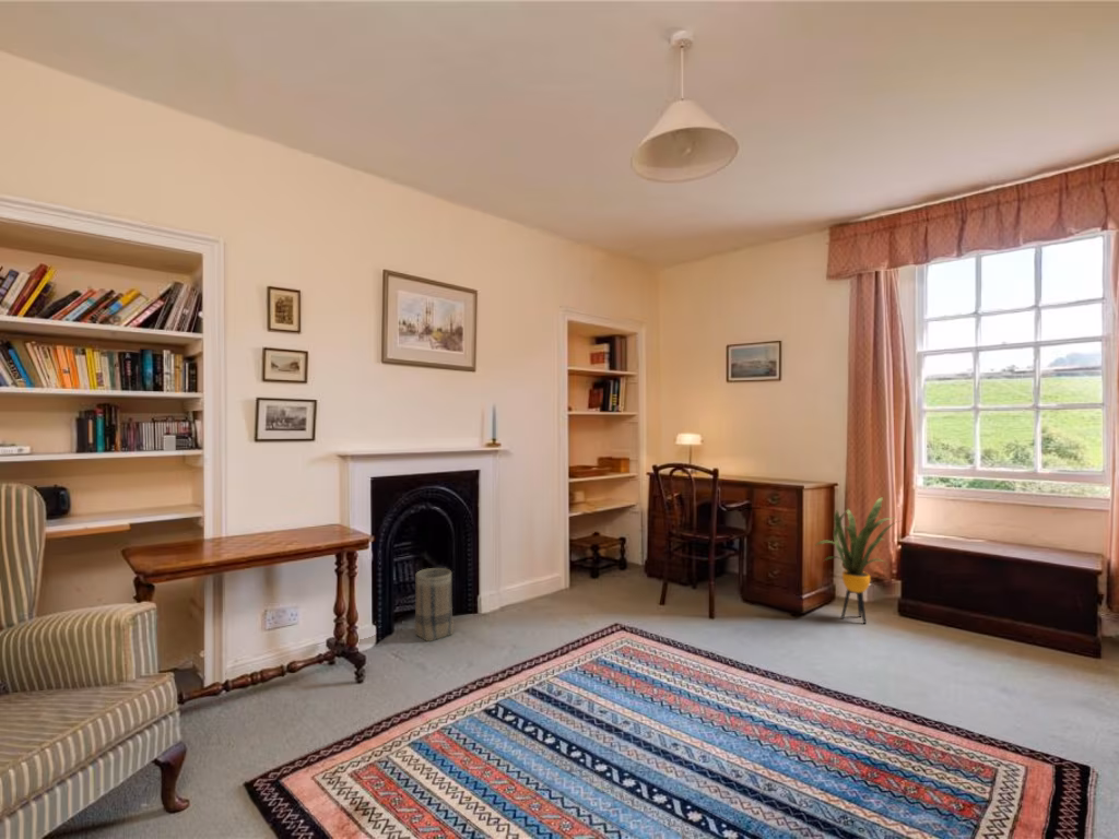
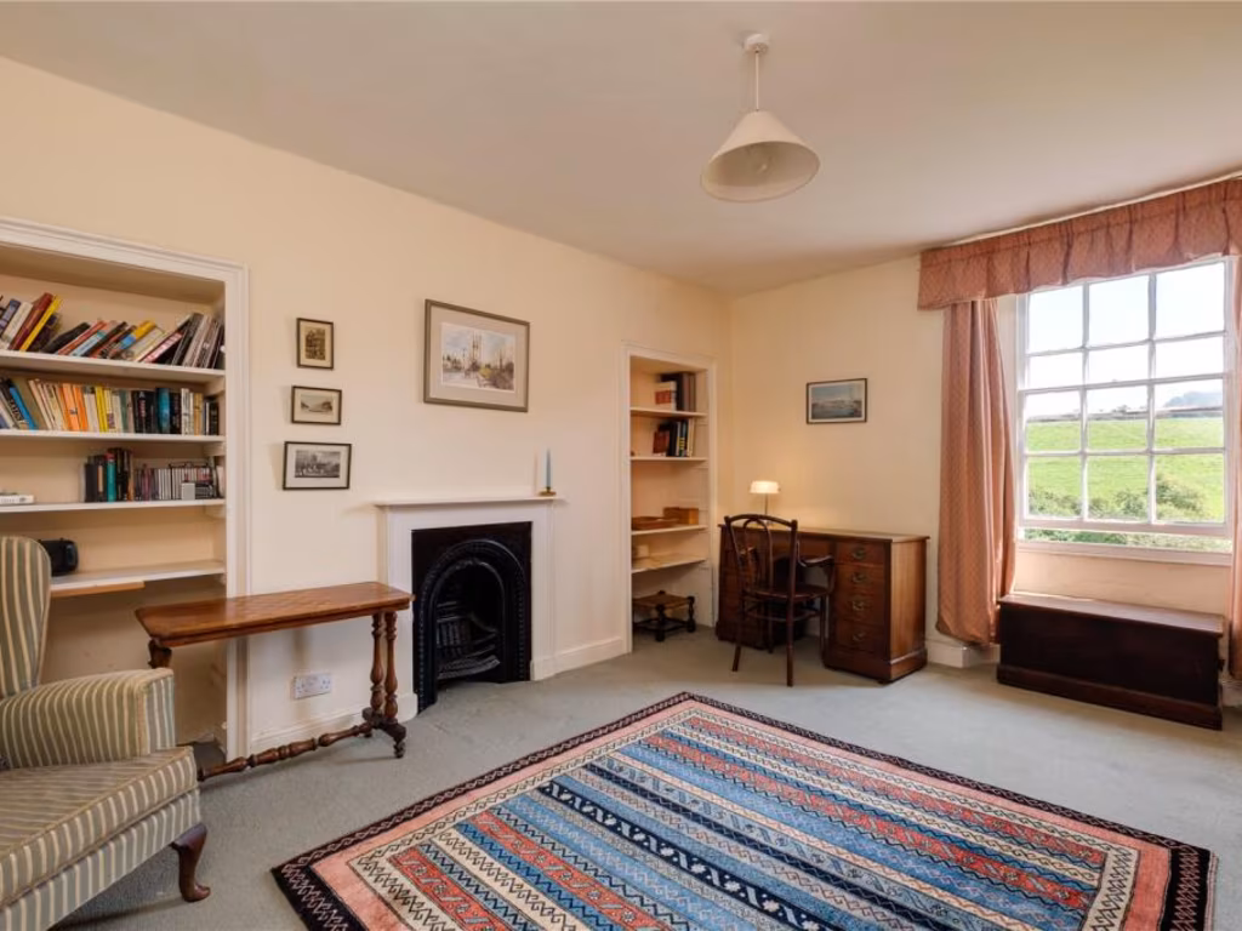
- basket (434, 603)
- house plant (863, 560)
